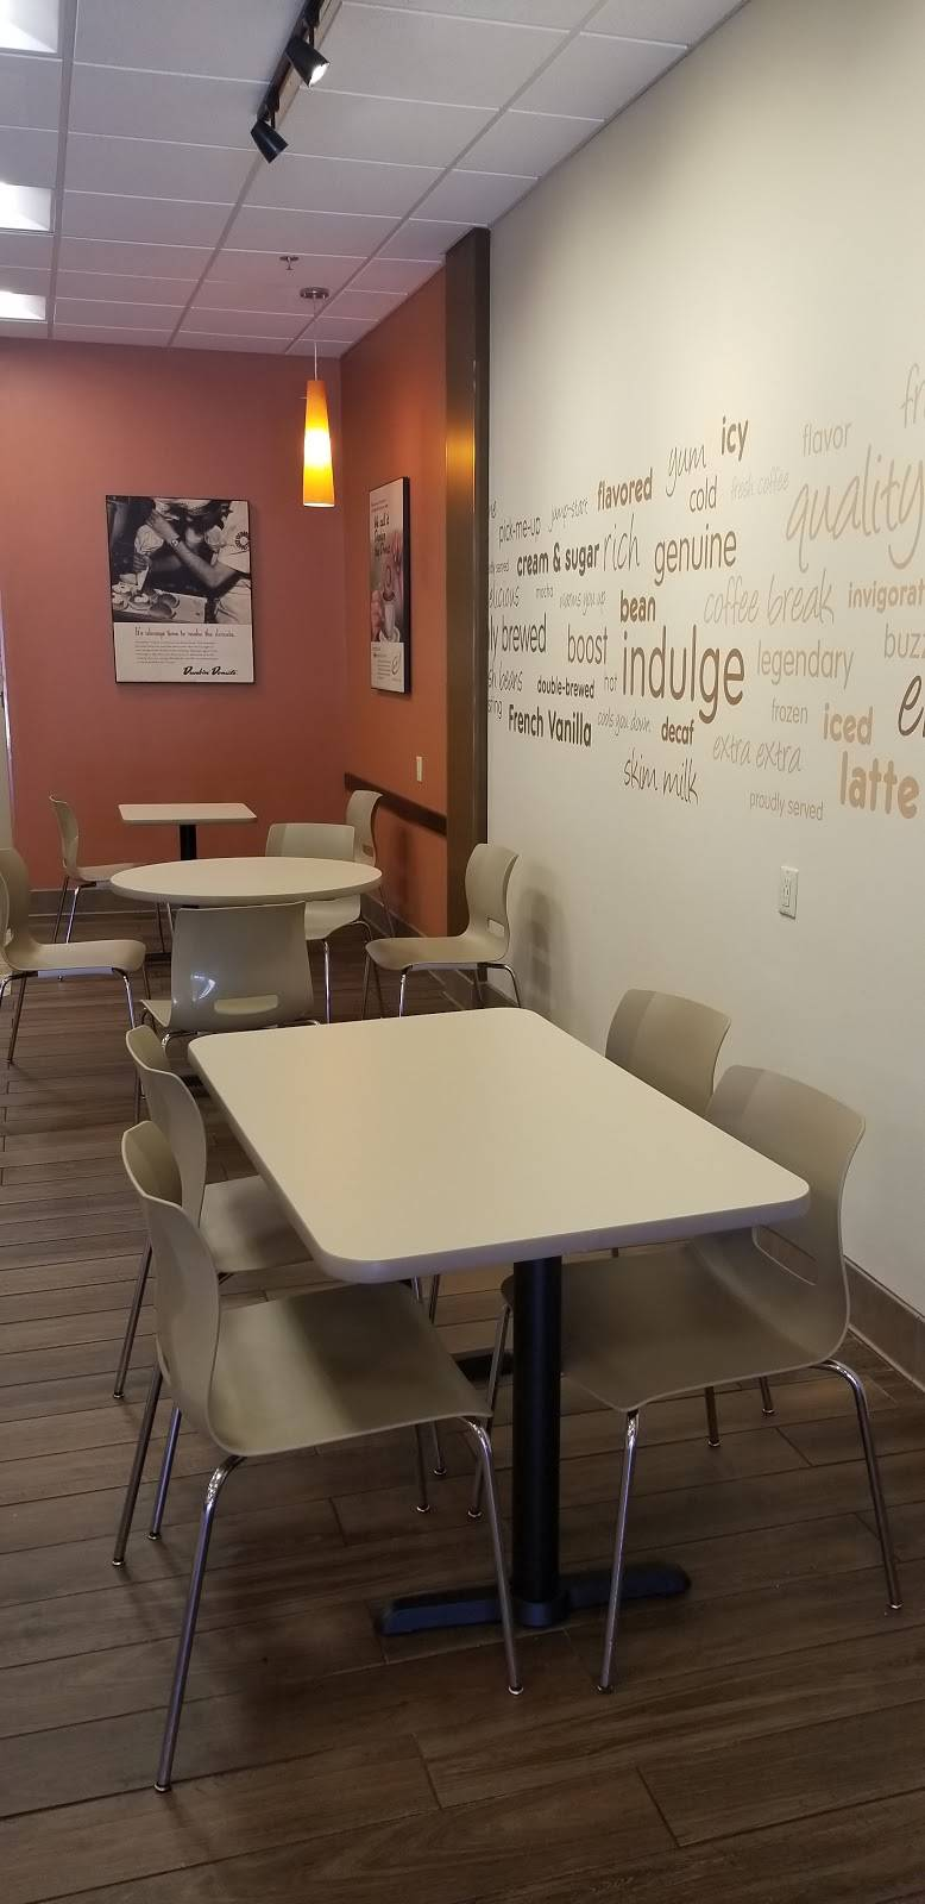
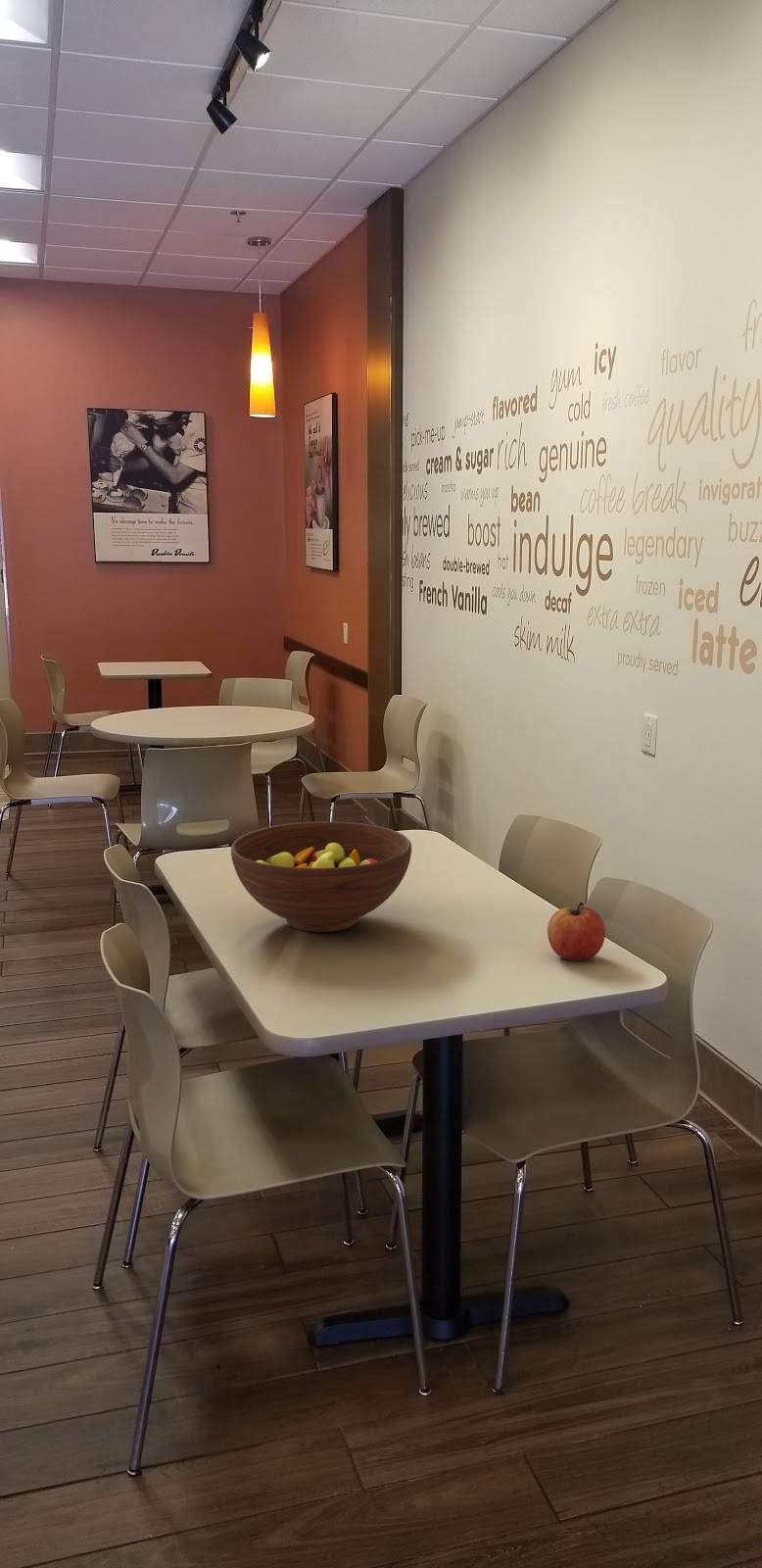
+ fruit bowl (321, 883)
+ apple (576, 930)
